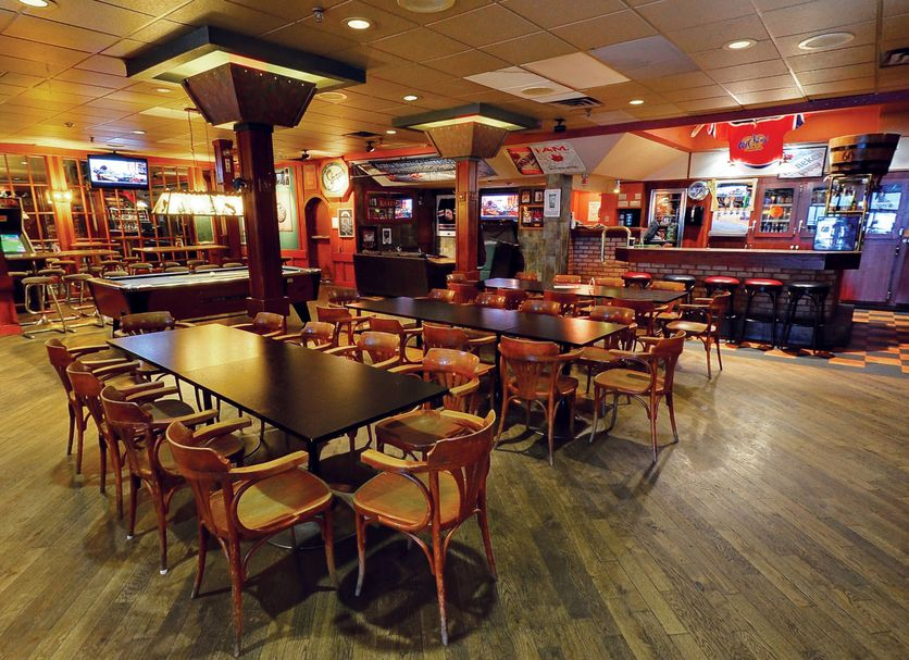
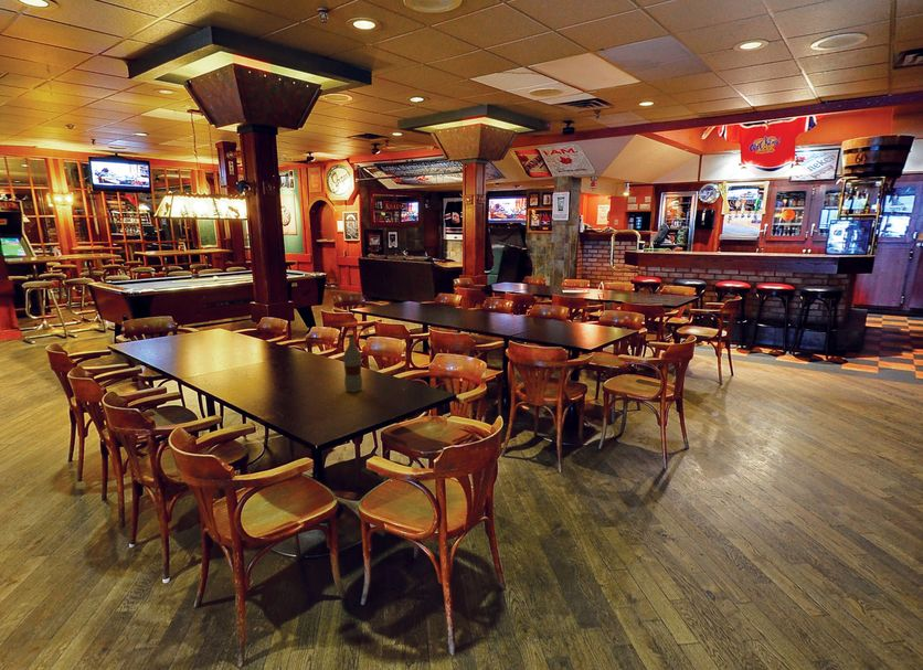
+ bottle (352, 362)
